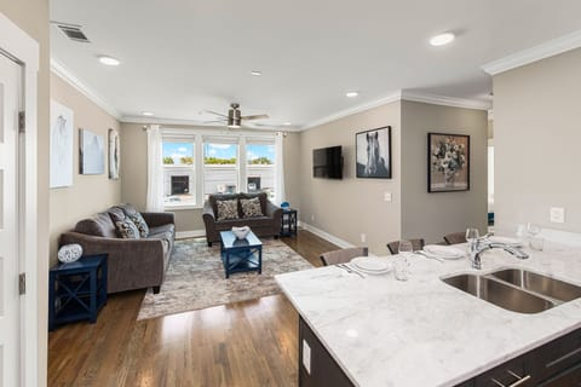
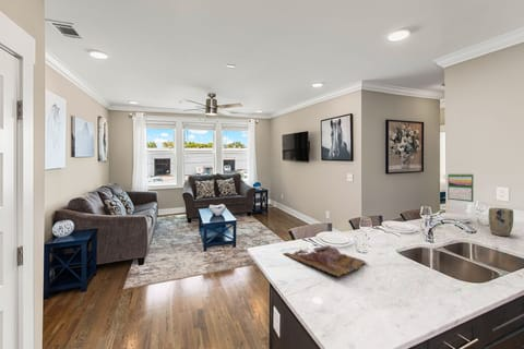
+ calendar (460, 186)
+ cutting board (323, 252)
+ plant pot (500, 221)
